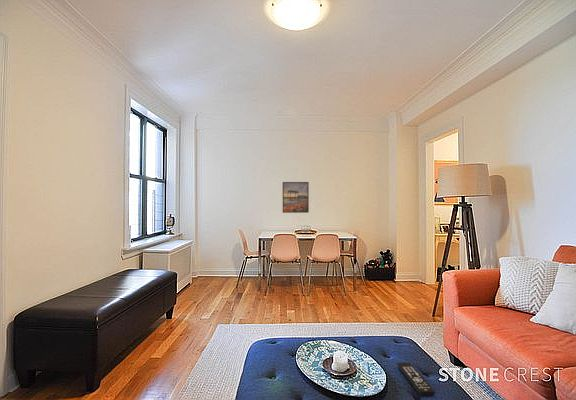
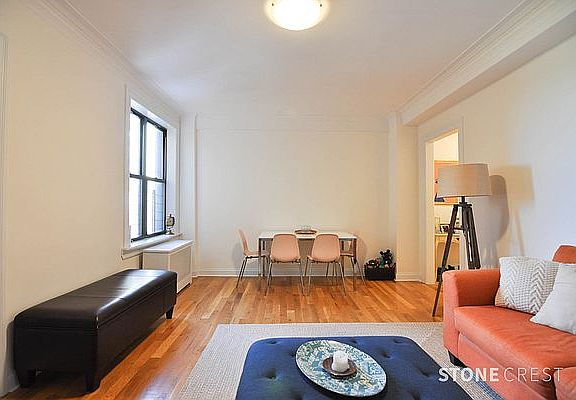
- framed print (295, 197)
- remote control (414, 378)
